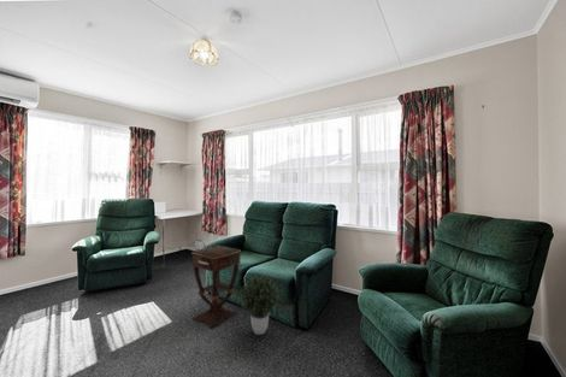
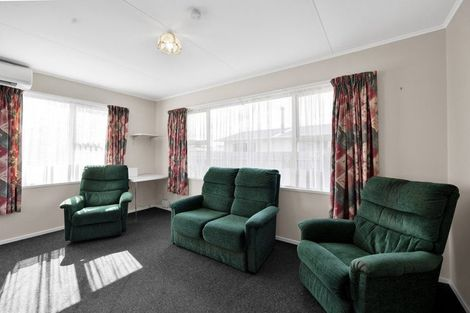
- potted plant (260, 304)
- side table (216, 283)
